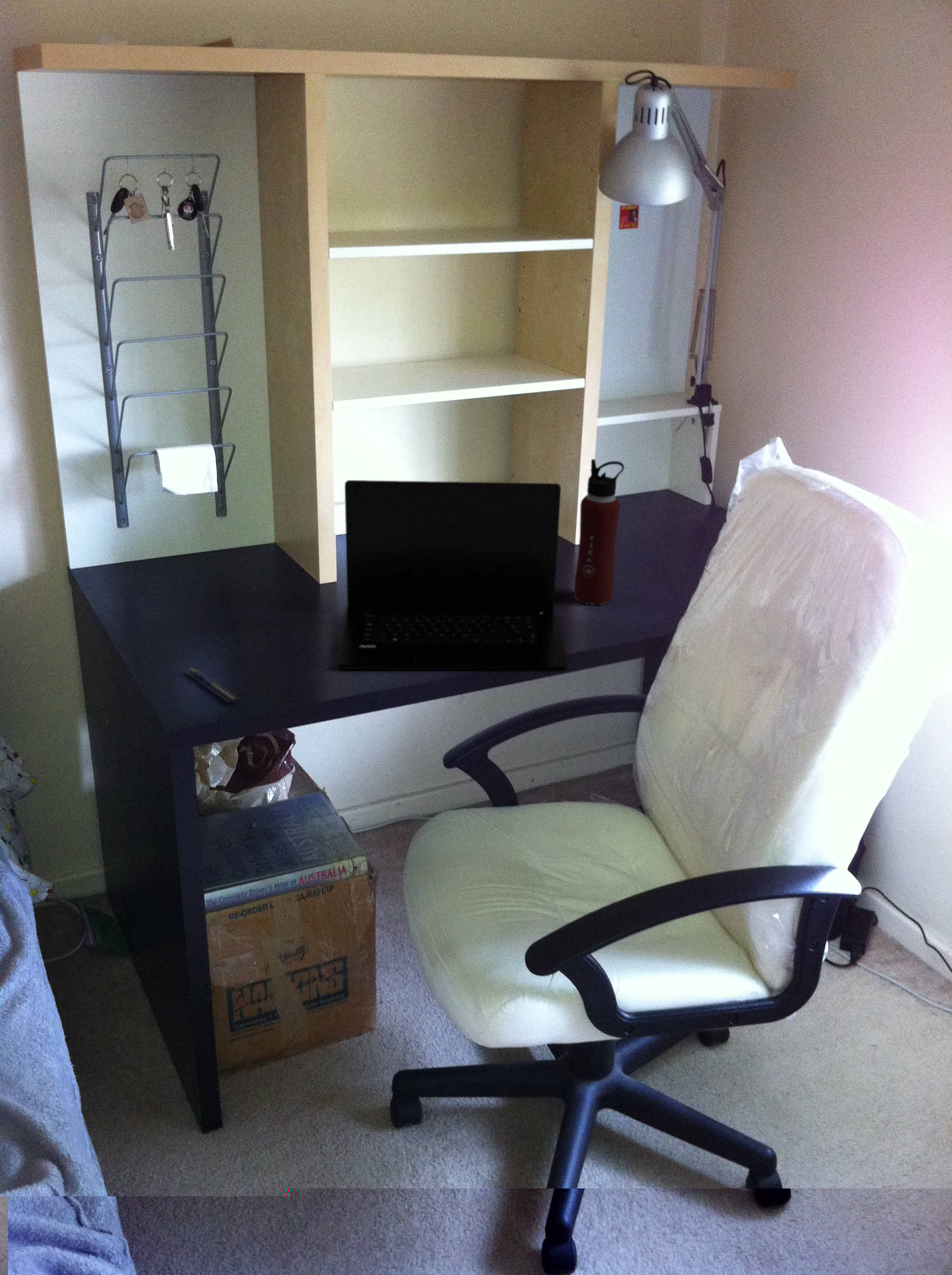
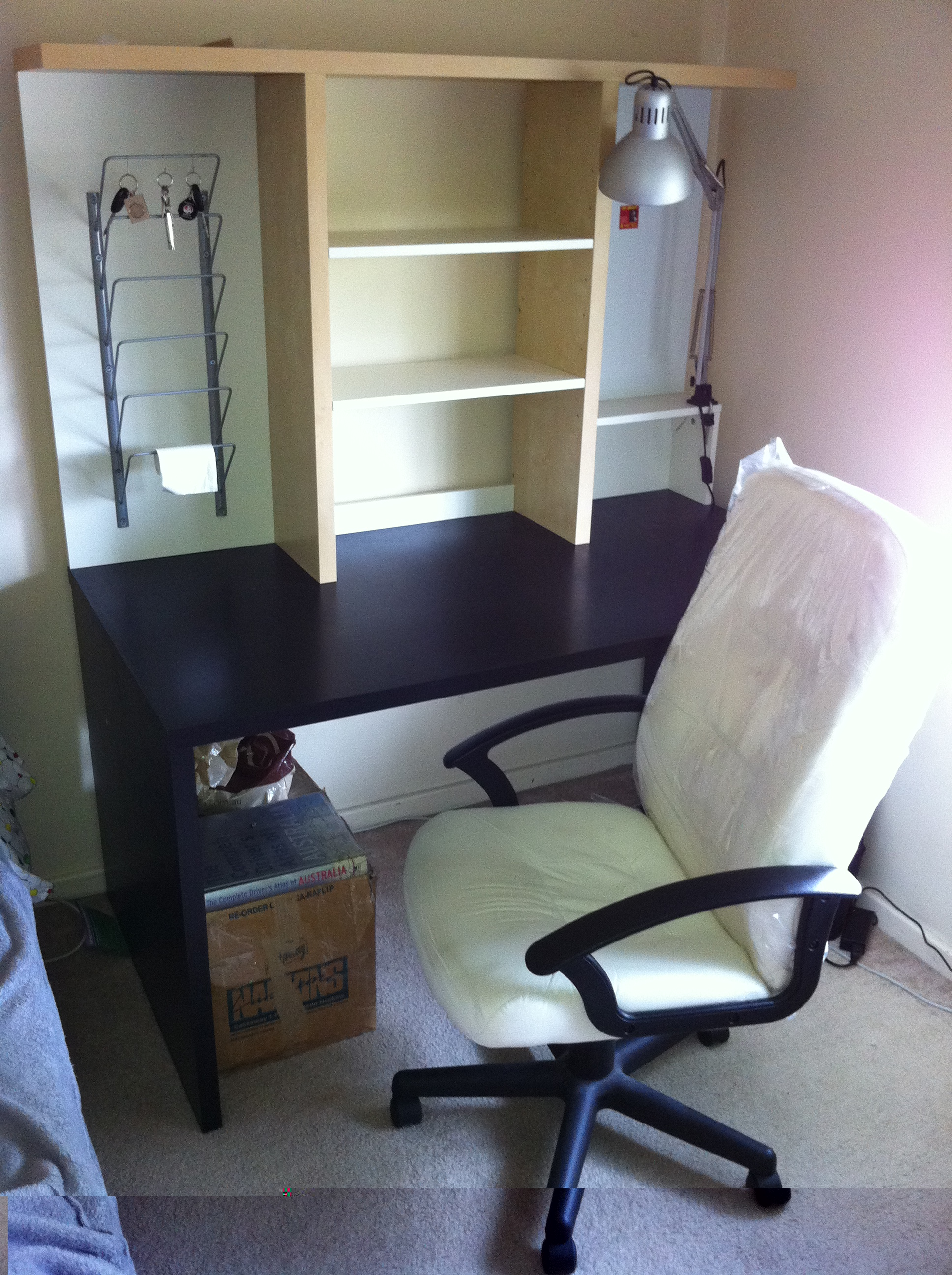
- laptop (453, 574)
- pen (212, 684)
- water bottle (598, 531)
